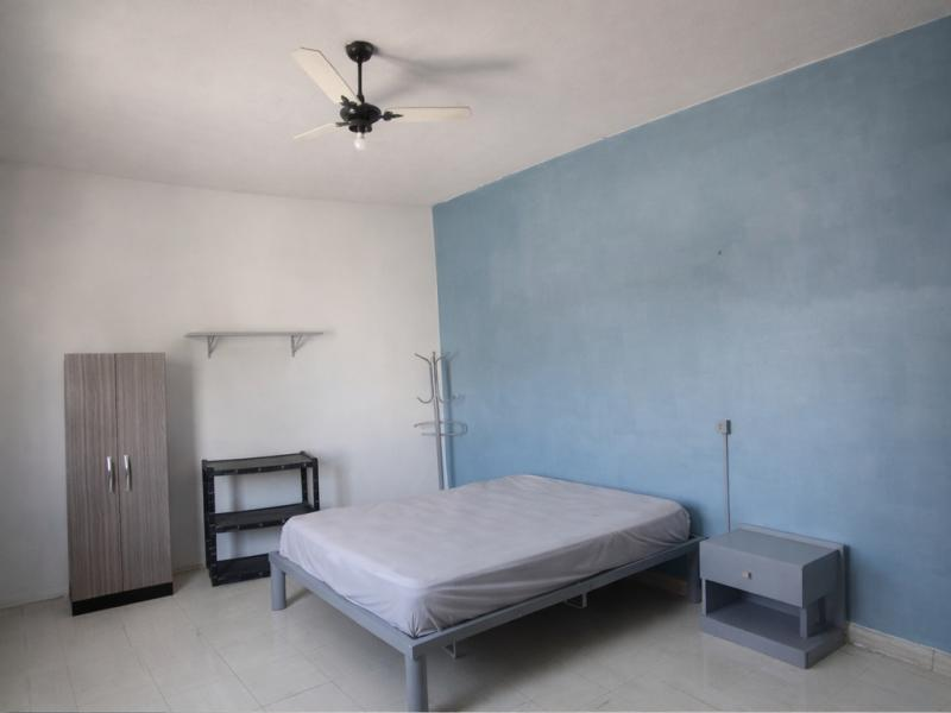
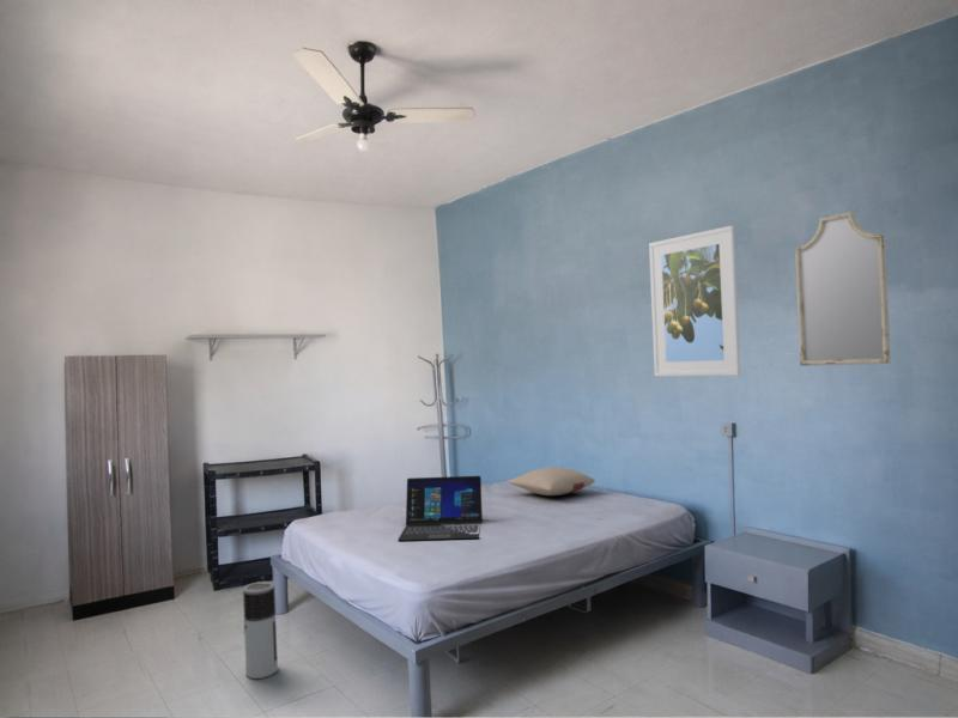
+ pillow (551, 481)
+ laptop (441, 506)
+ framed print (691, 305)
+ home mirror (838, 290)
+ air purifier (260, 628)
